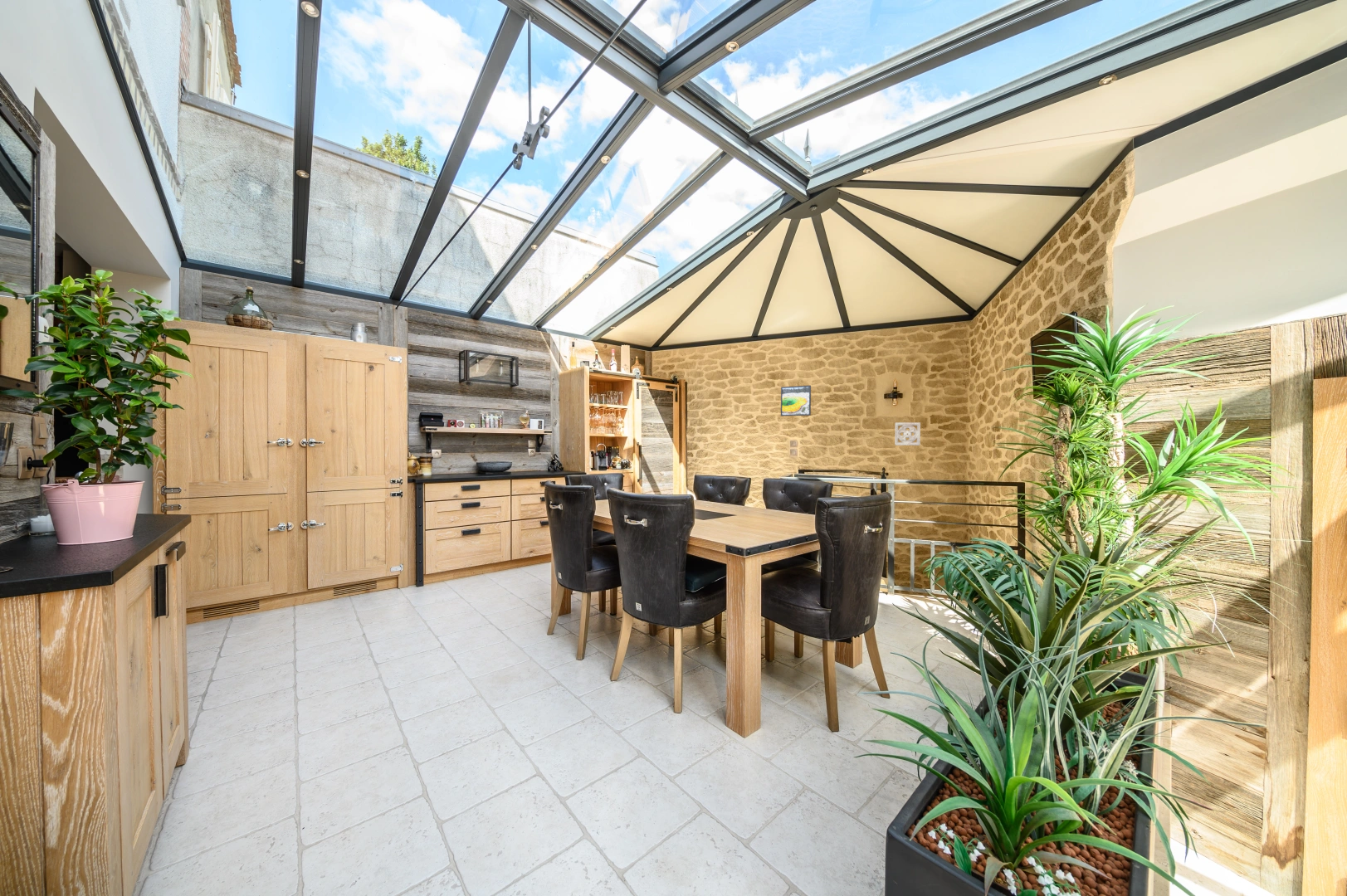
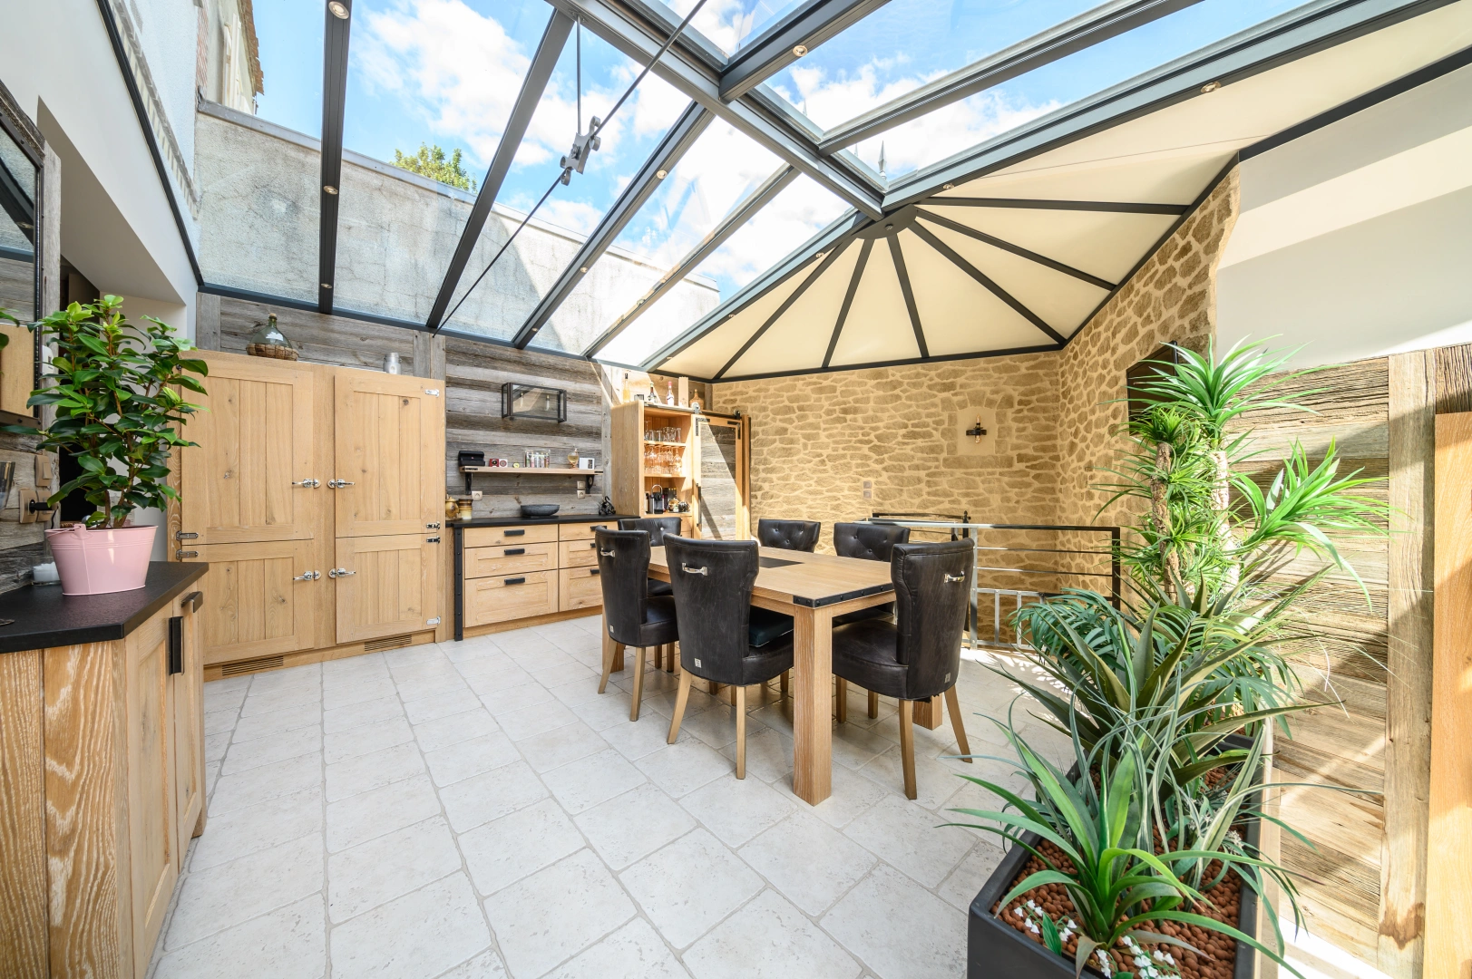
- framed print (795, 401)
- wall ornament (907, 433)
